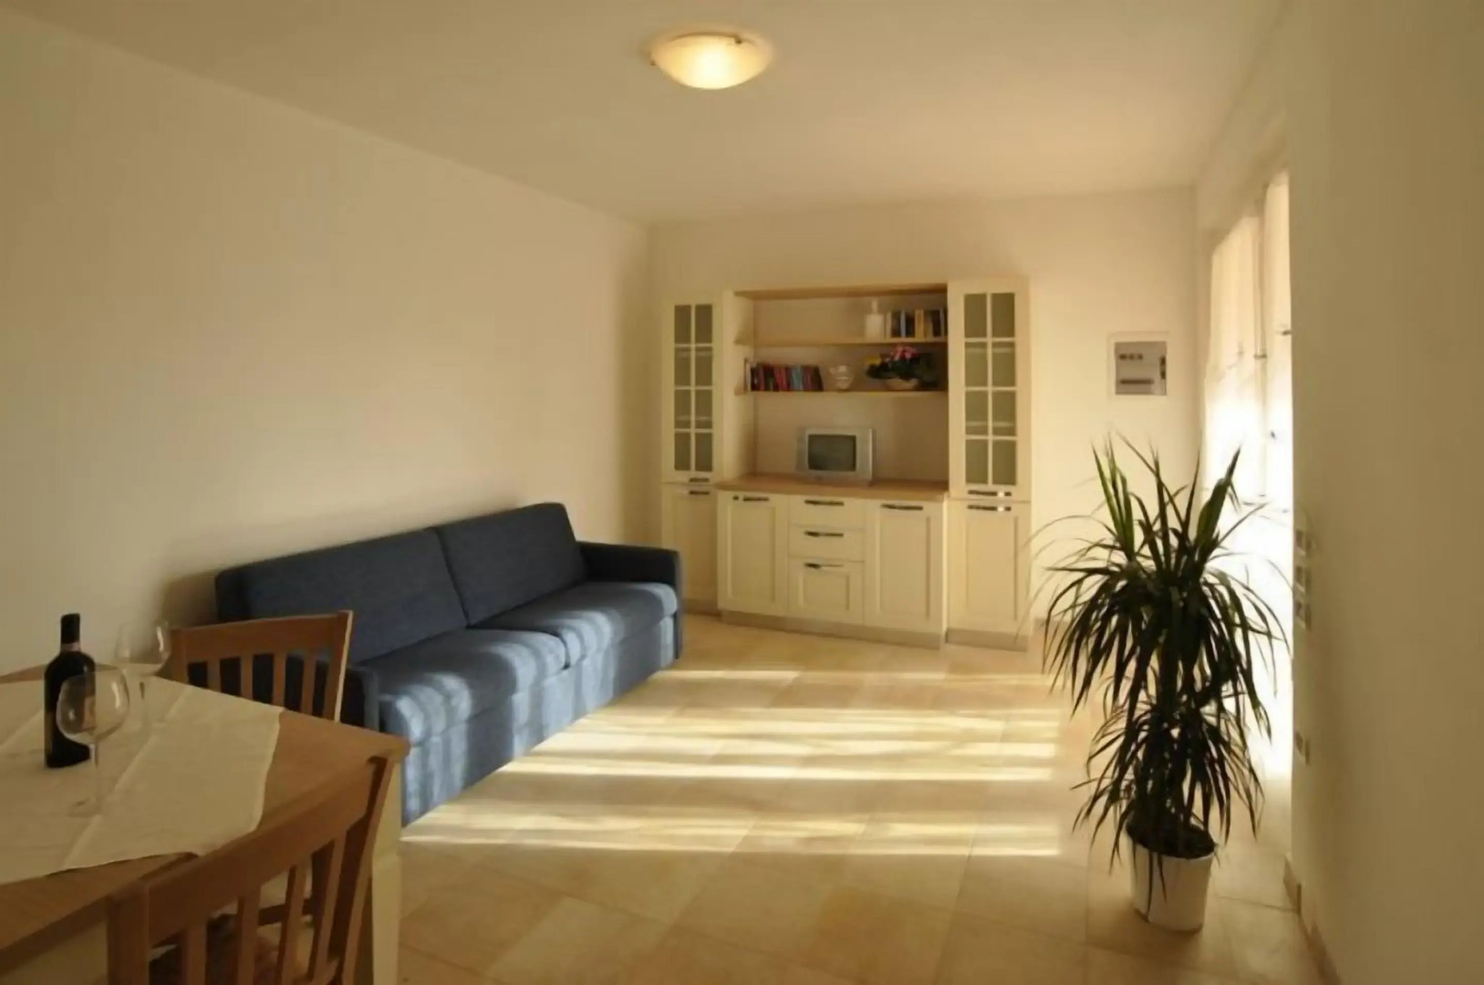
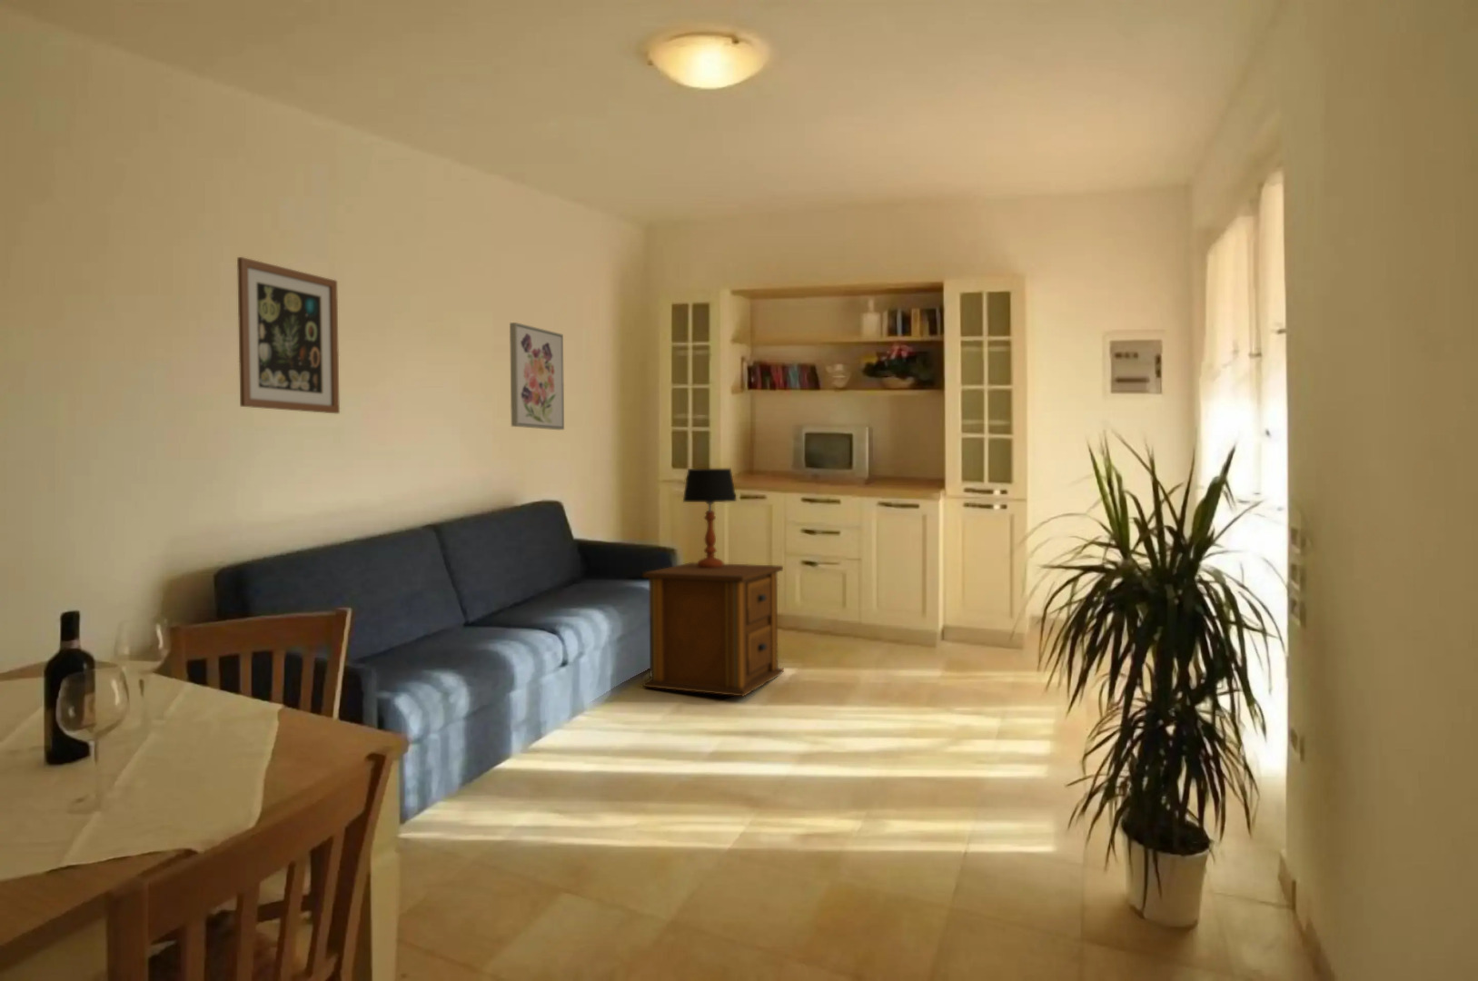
+ side table (715, 624)
+ wall art (538, 378)
+ table lamp (709, 517)
+ wall art (291, 339)
